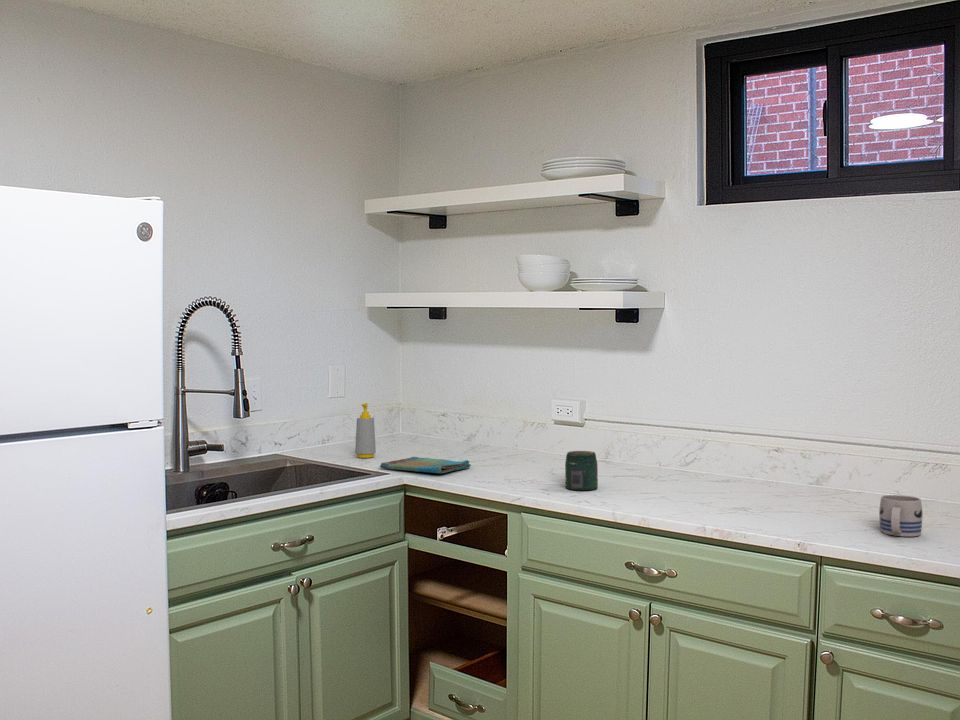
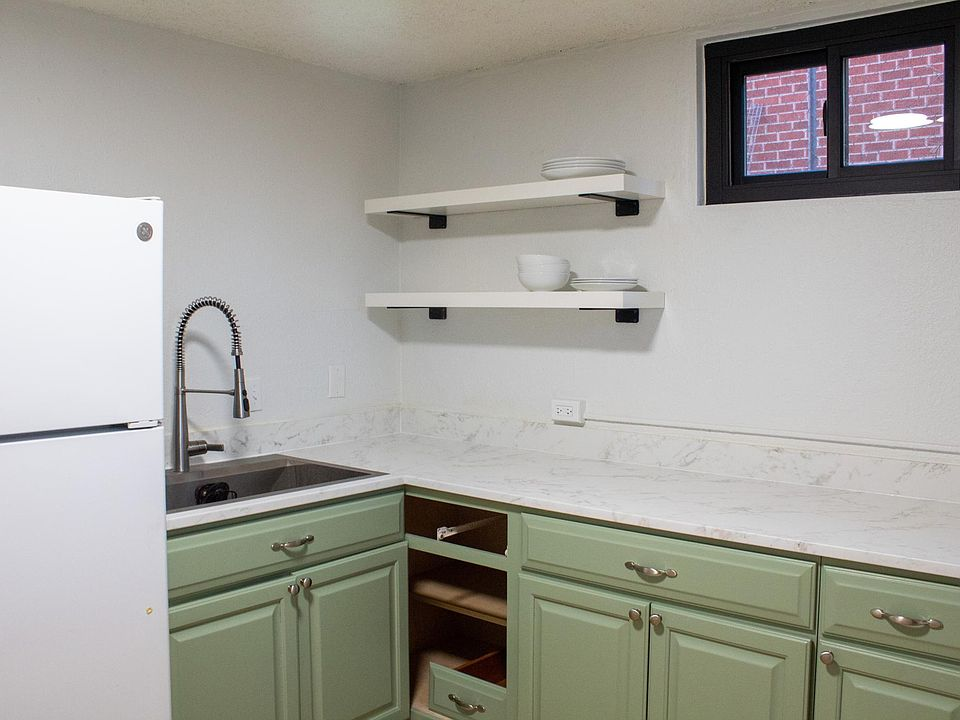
- jar (581, 470)
- mug (899, 516)
- soap bottle (365, 430)
- dish towel (425, 464)
